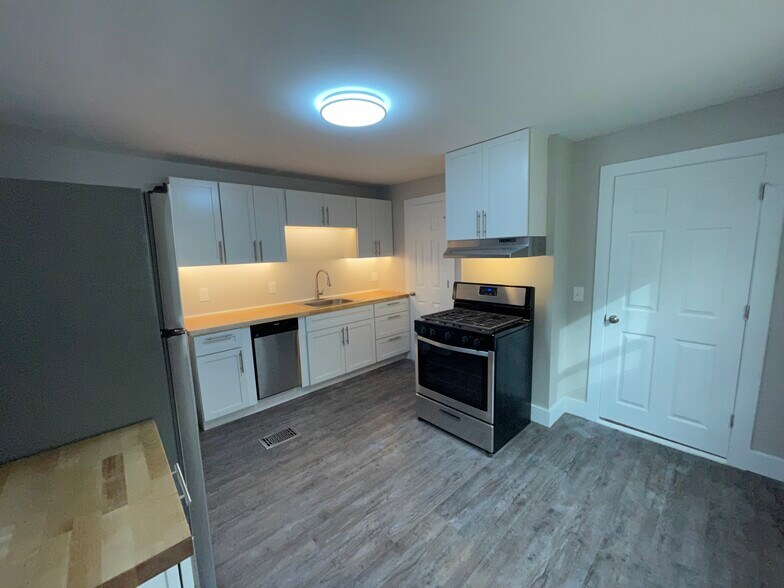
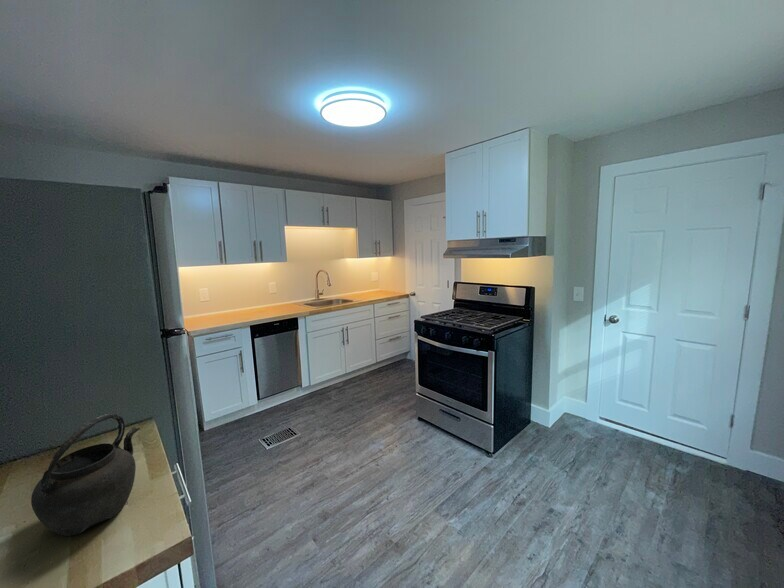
+ kettle (98, 461)
